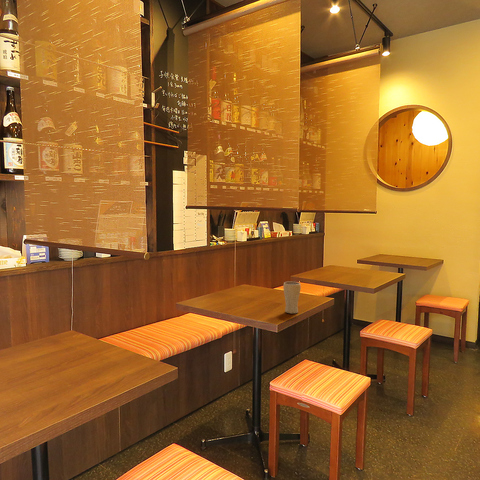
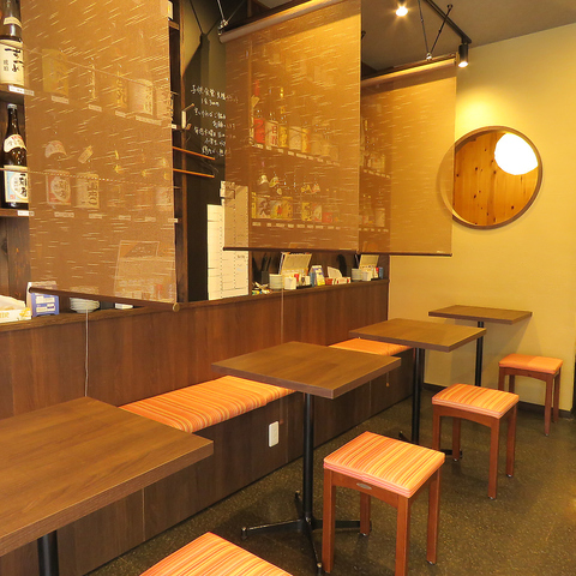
- drinking glass (291, 297)
